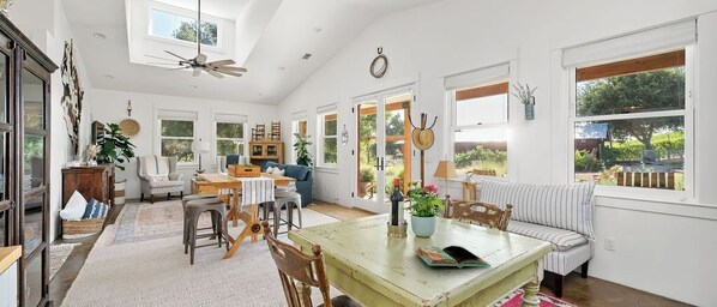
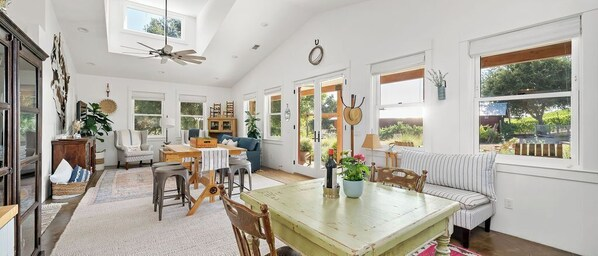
- book (450, 255)
